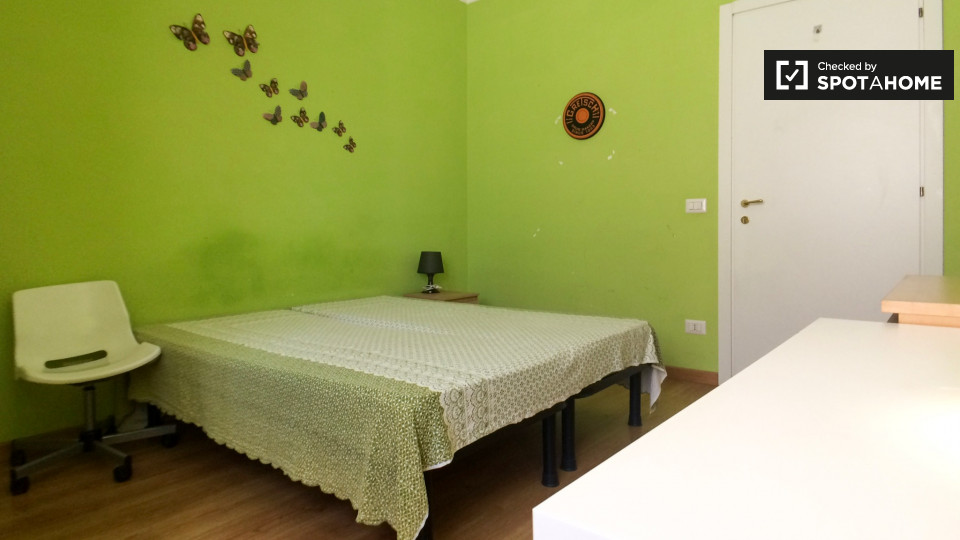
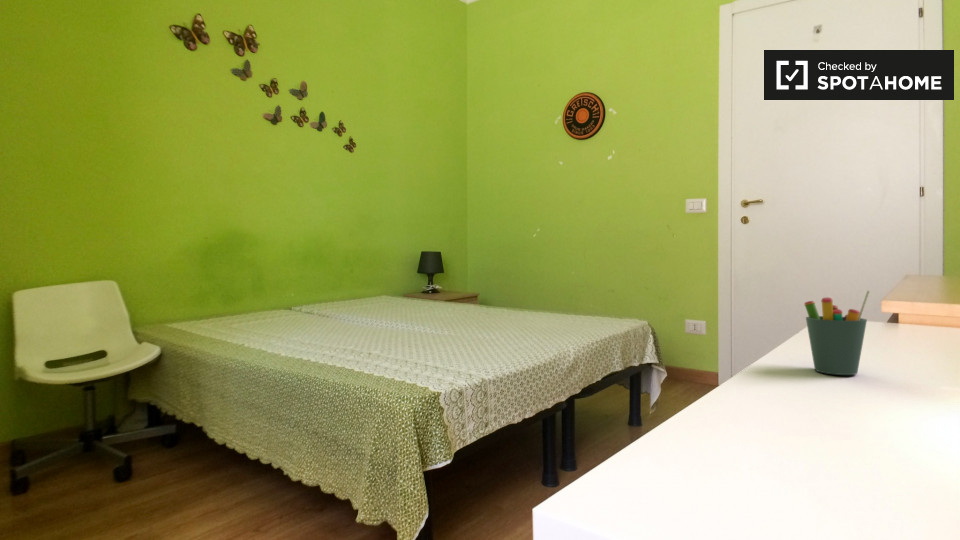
+ pen holder (835, 330)
